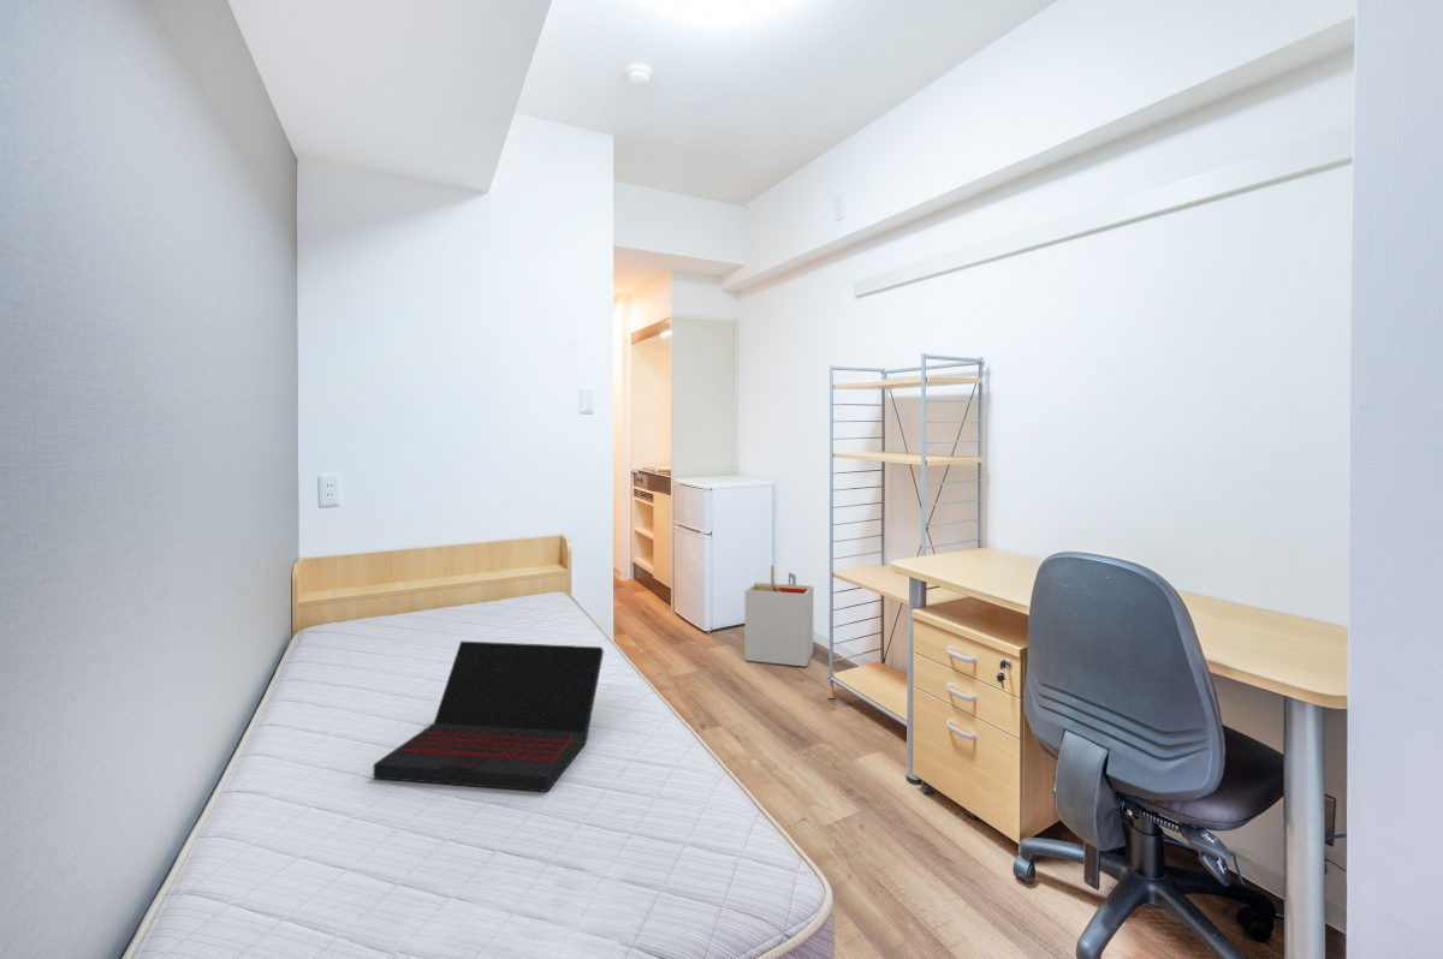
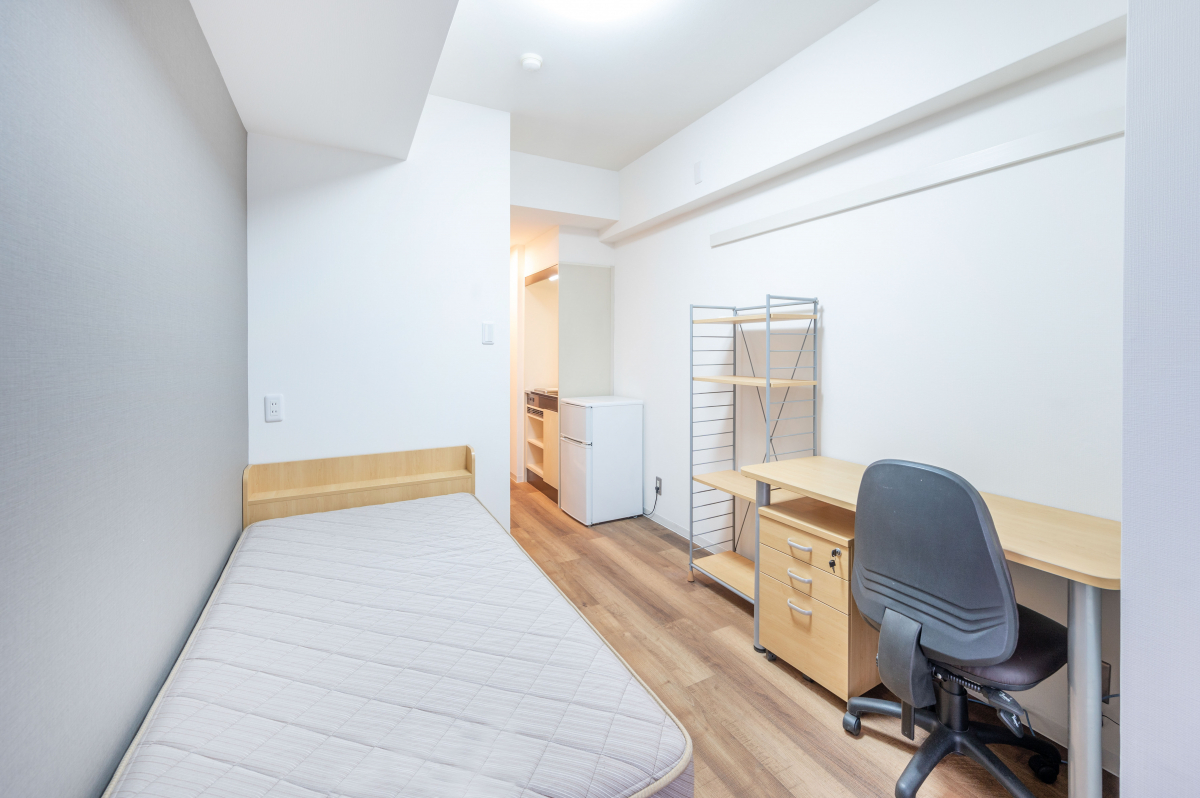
- laptop (500, 704)
- storage bin (779, 612)
